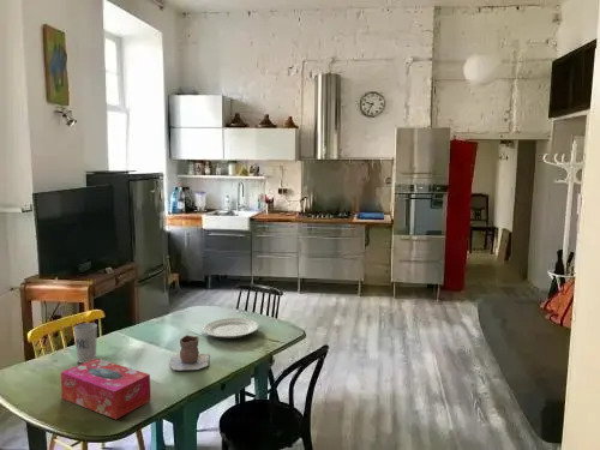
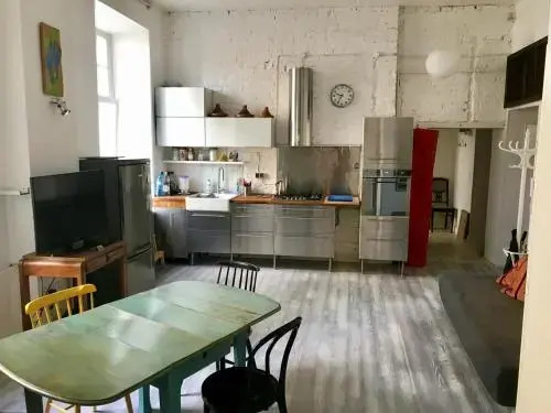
- chinaware (230, 329)
- cup (85, 343)
- vase (191, 349)
- tissue box (106, 386)
